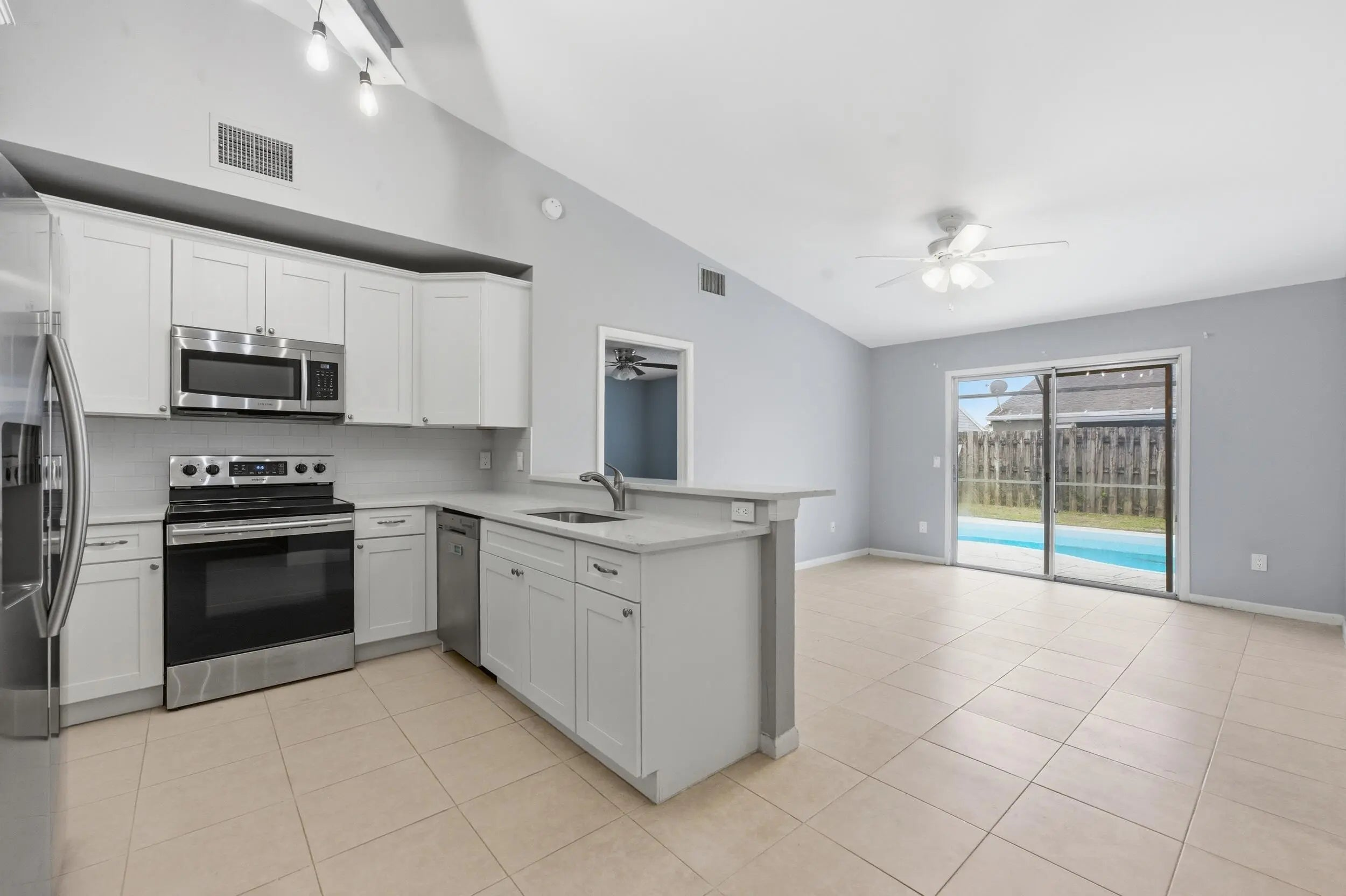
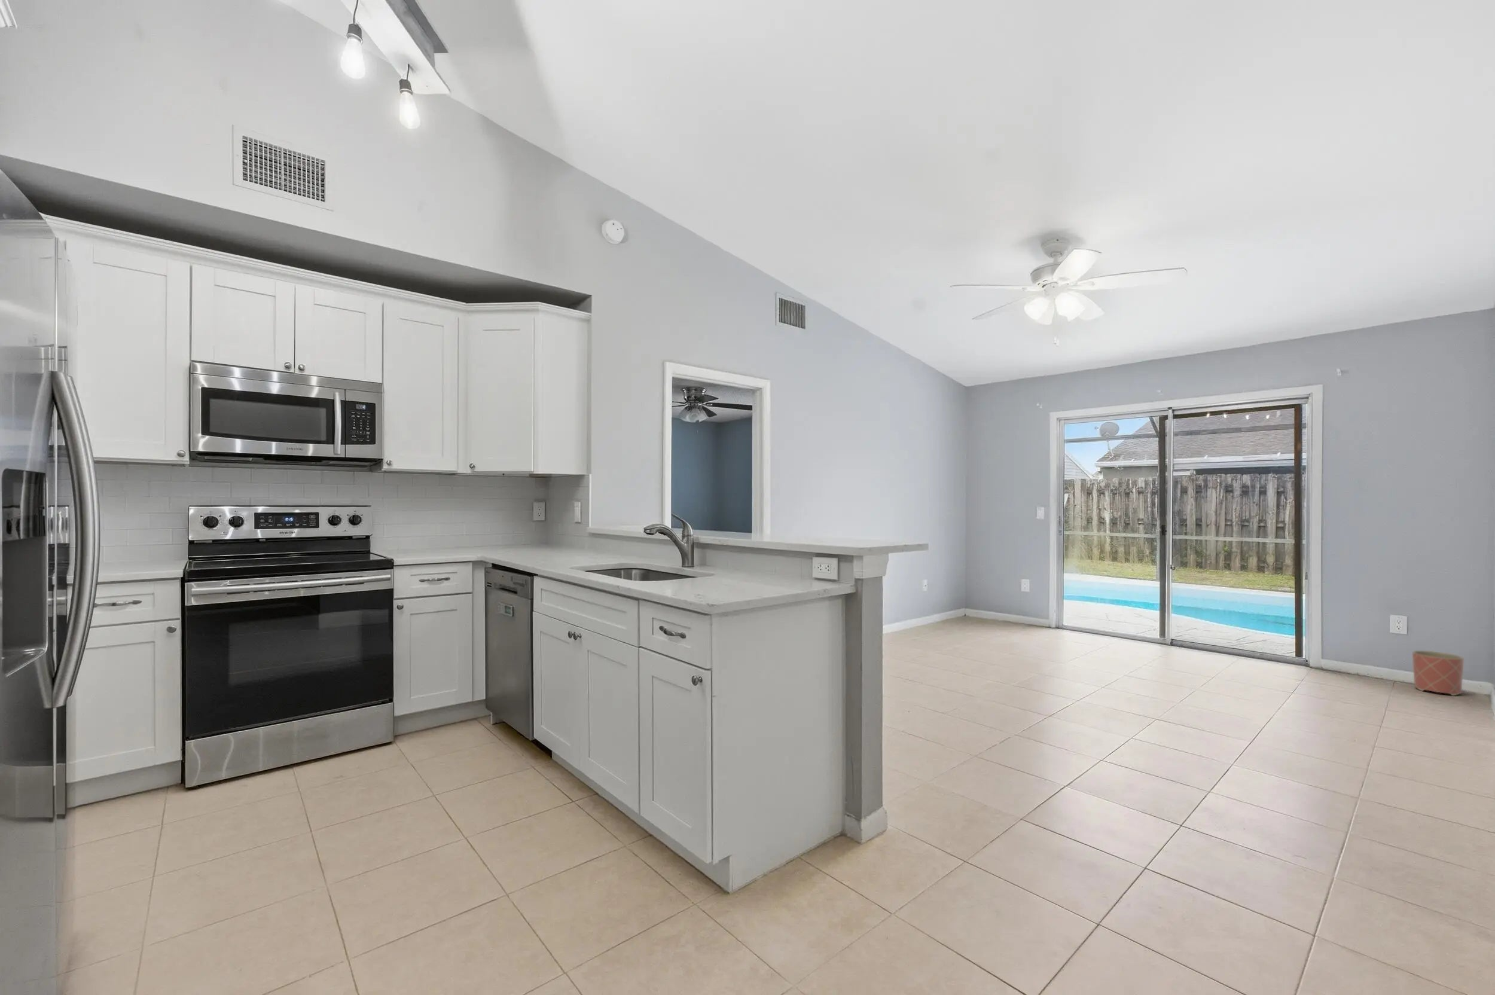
+ planter (1437, 673)
